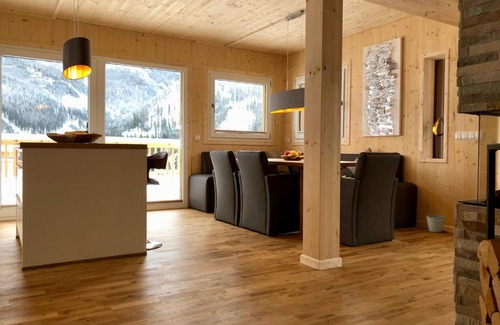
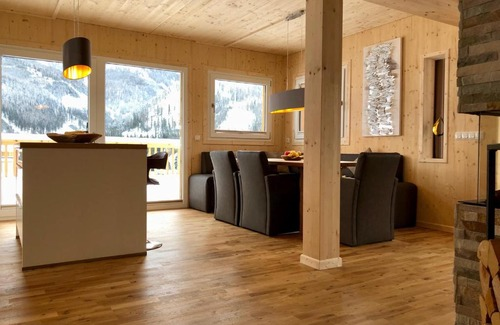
- bucket (435, 218)
